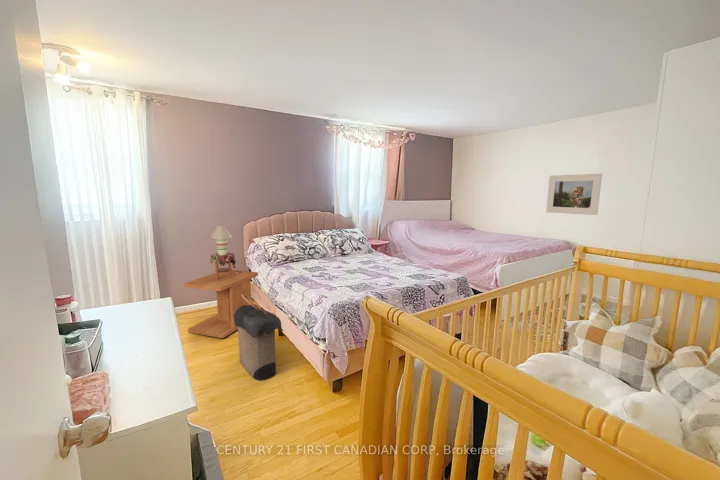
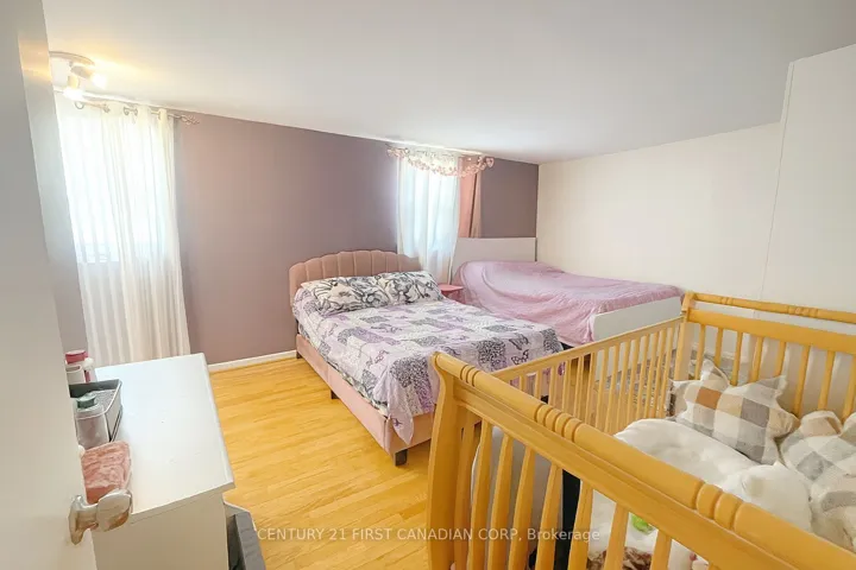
- table lamp (226, 250)
- laundry hamper (257, 331)
- side table (225, 301)
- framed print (572, 194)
